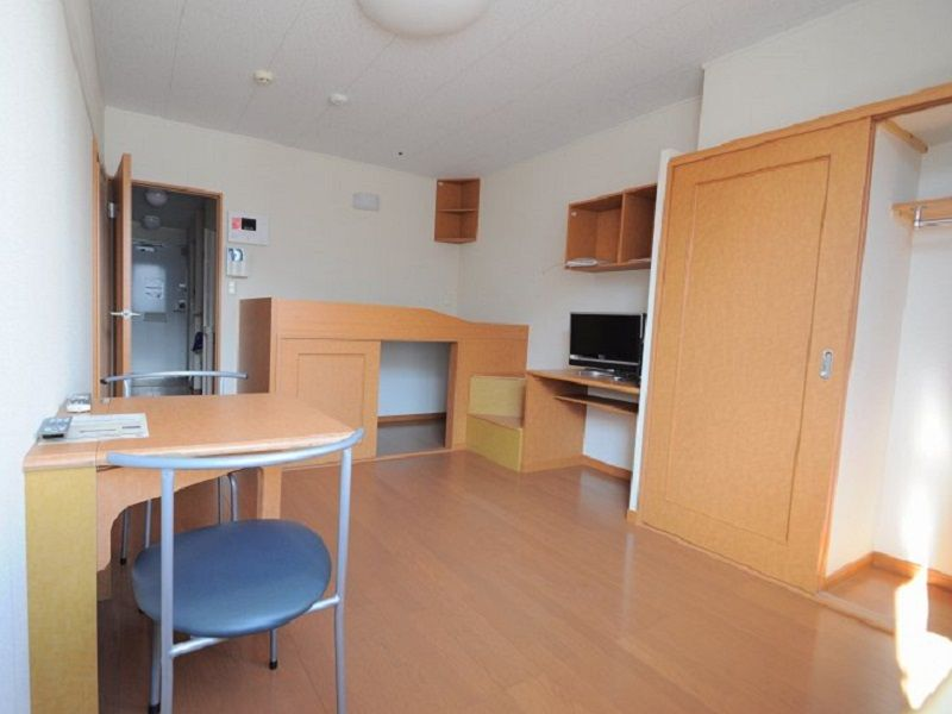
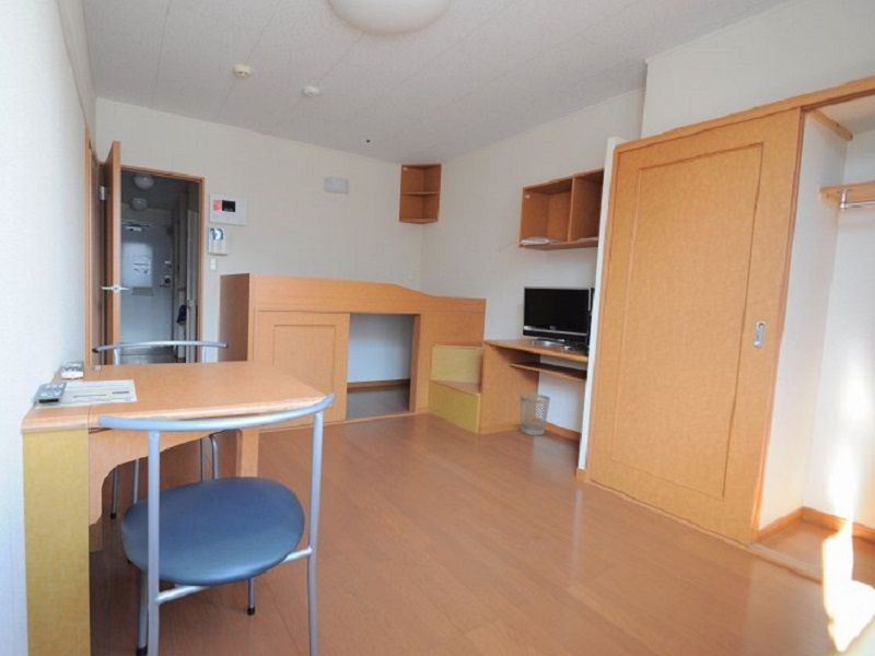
+ wastebasket (533, 413)
